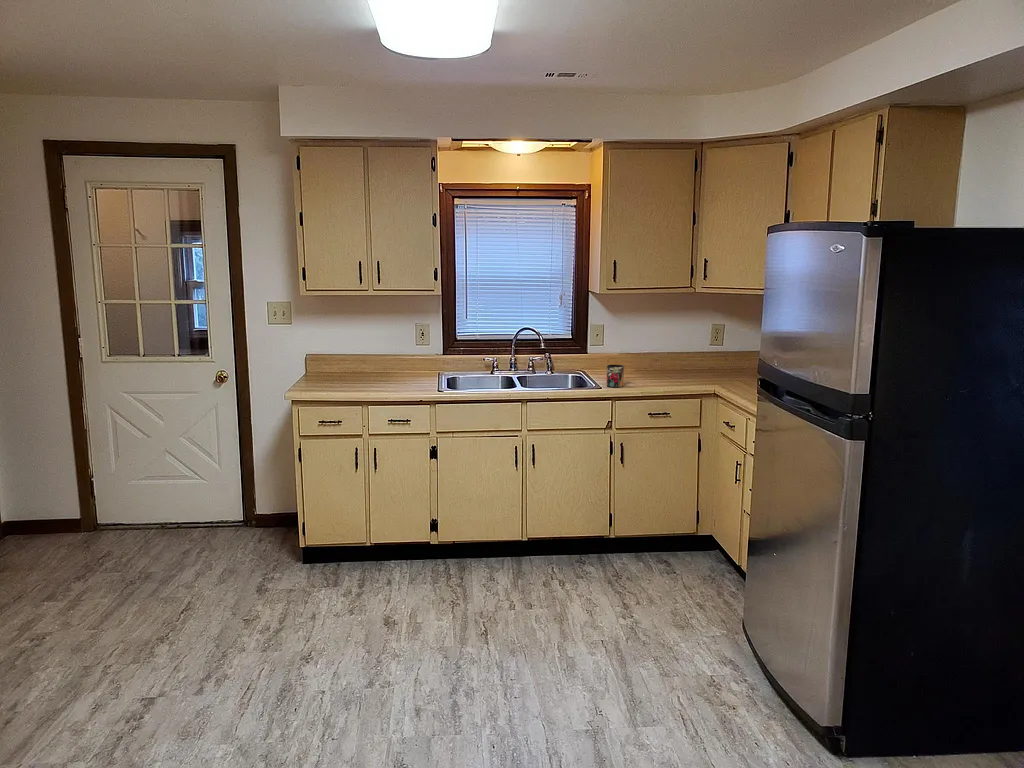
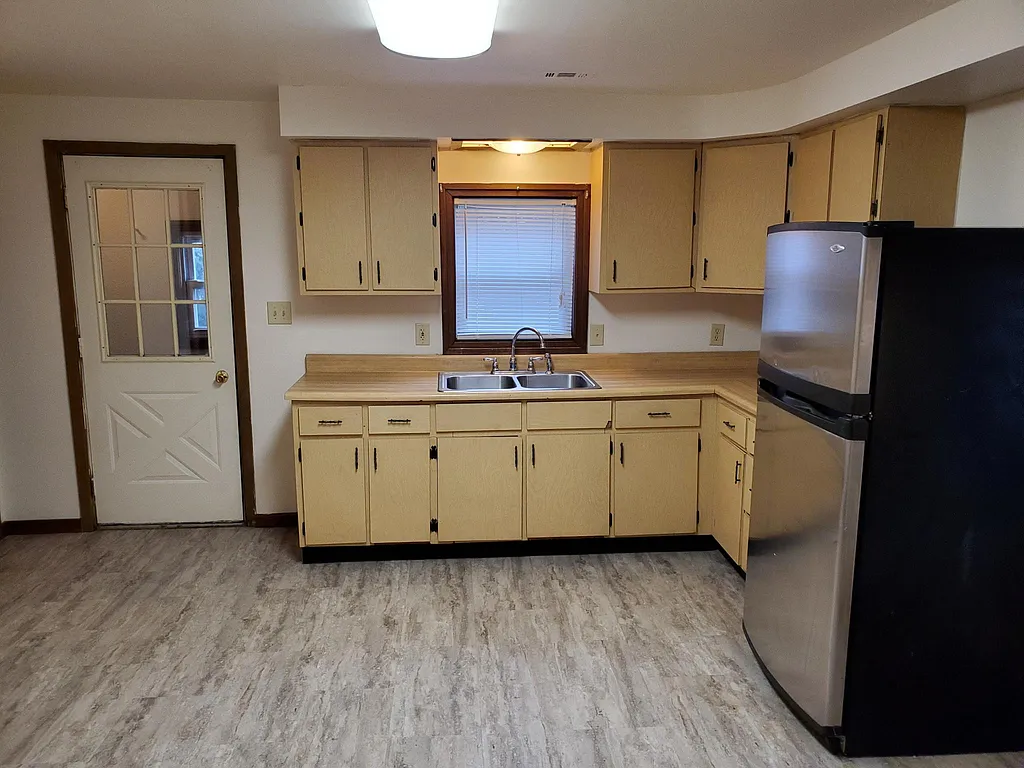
- mug (613, 375)
